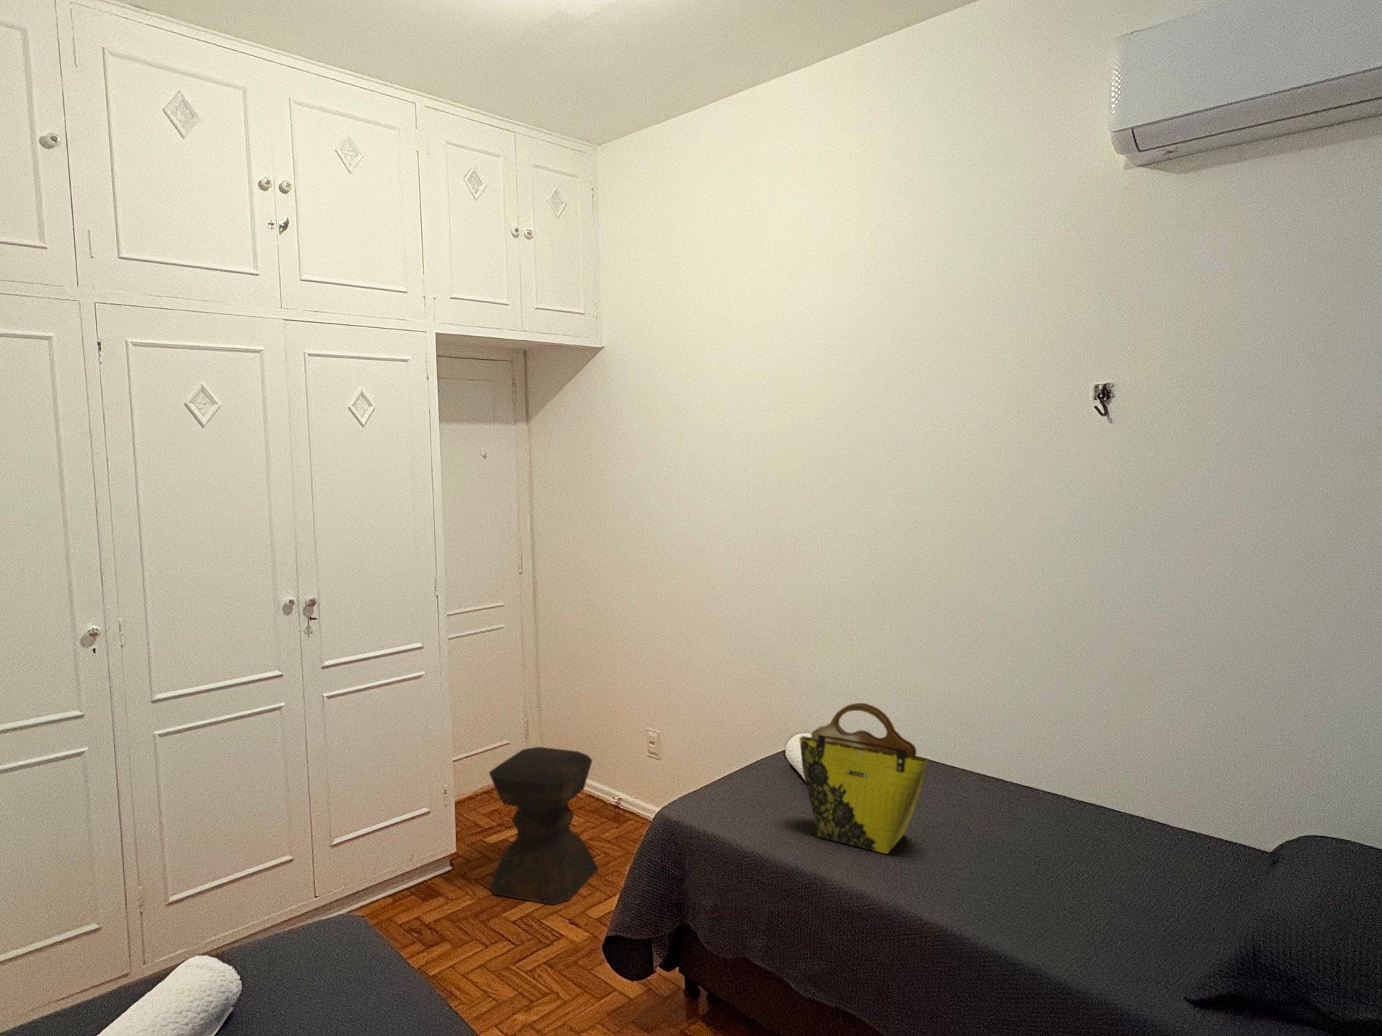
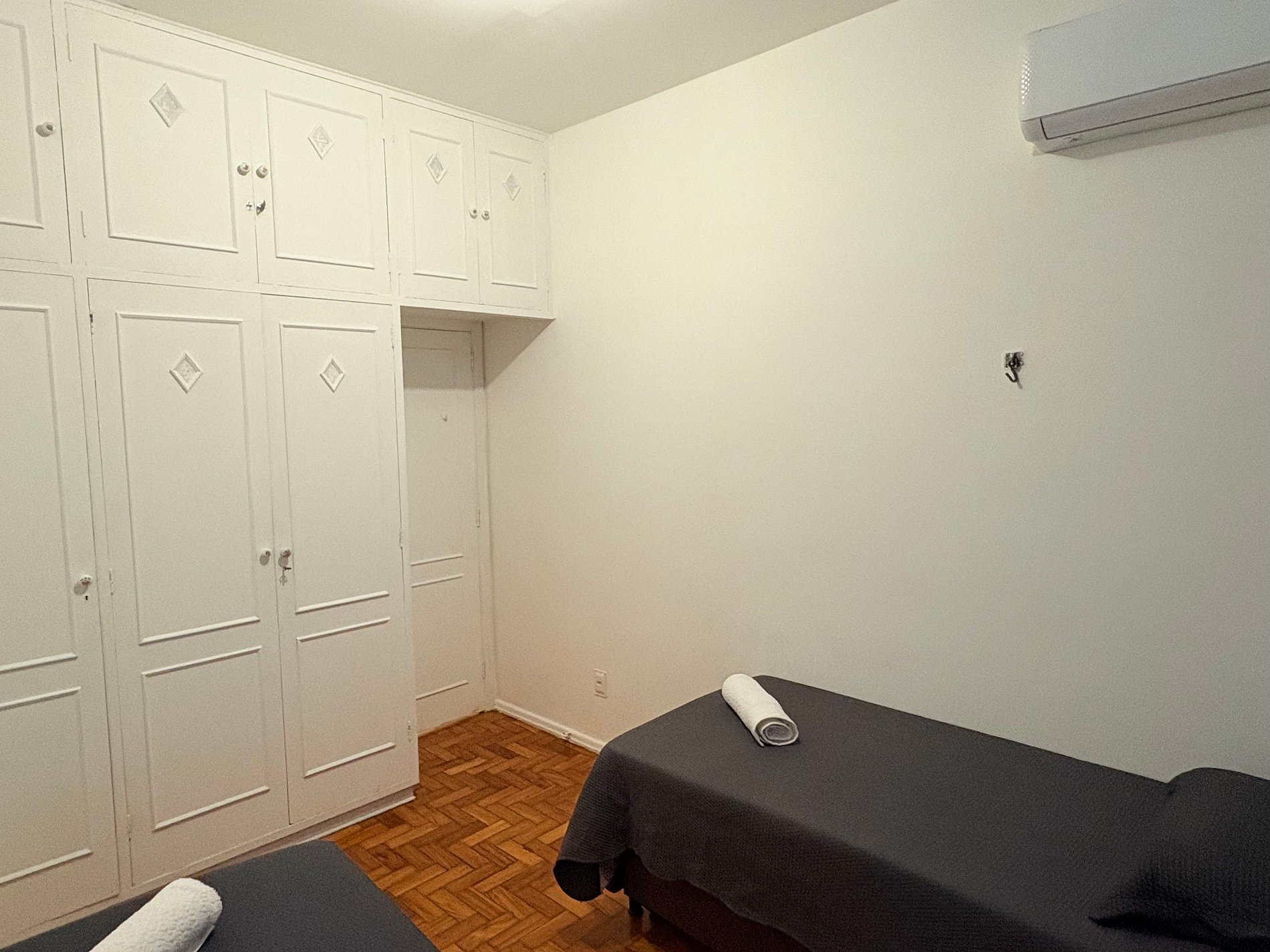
- stool (543, 819)
- tote bag (861, 769)
